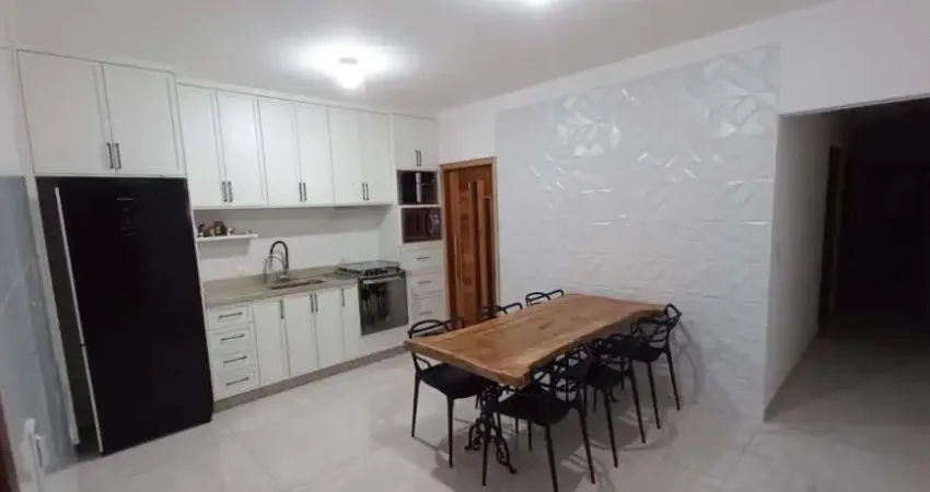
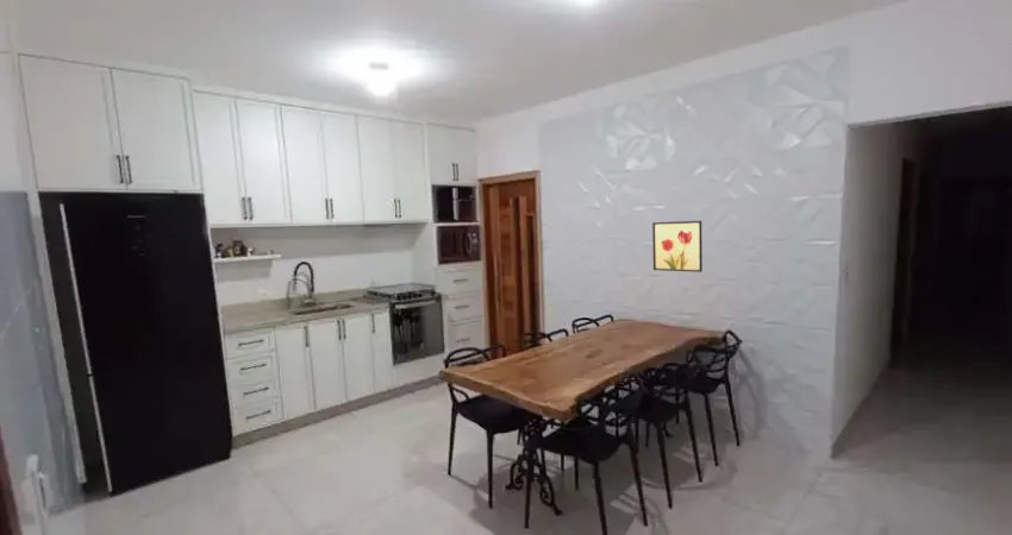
+ wall art (676, 246)
